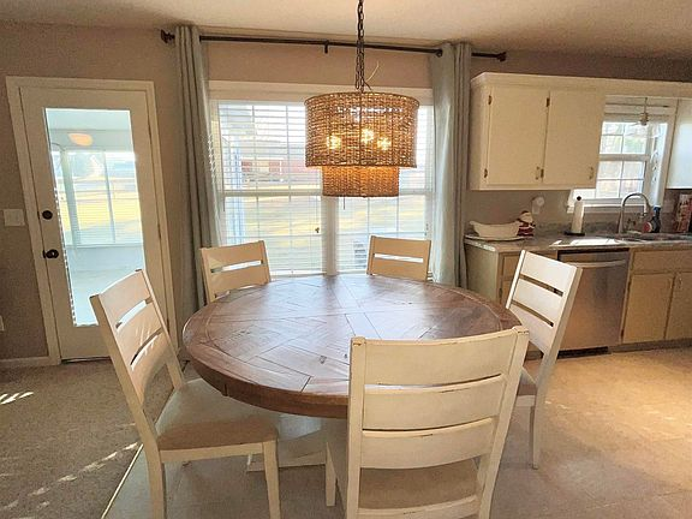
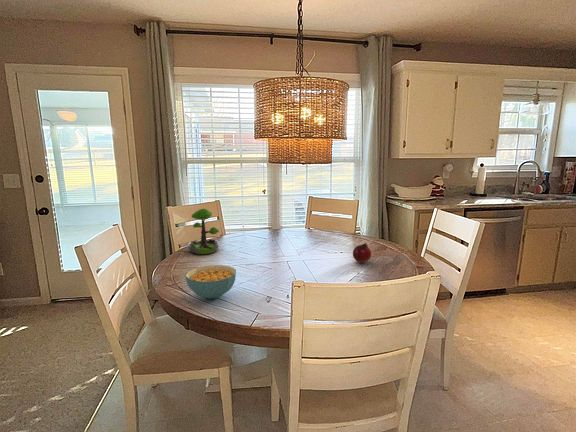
+ fruit (361, 252)
+ plant (203, 229)
+ cereal bowl (211, 284)
